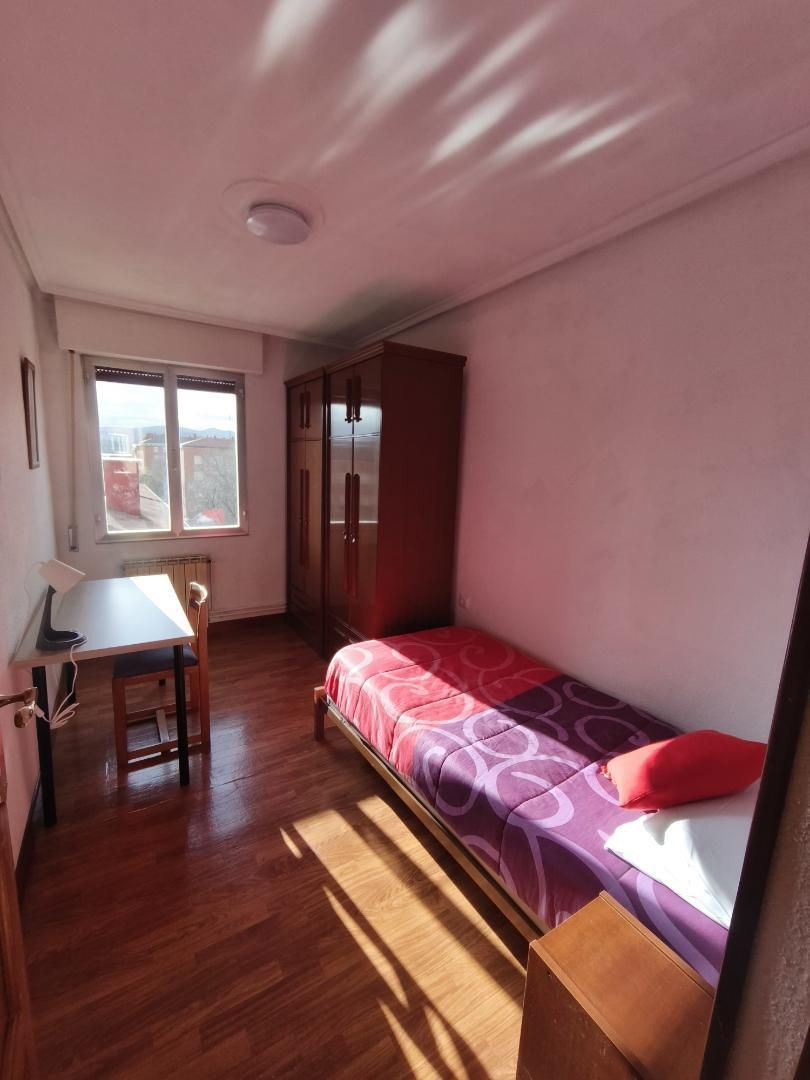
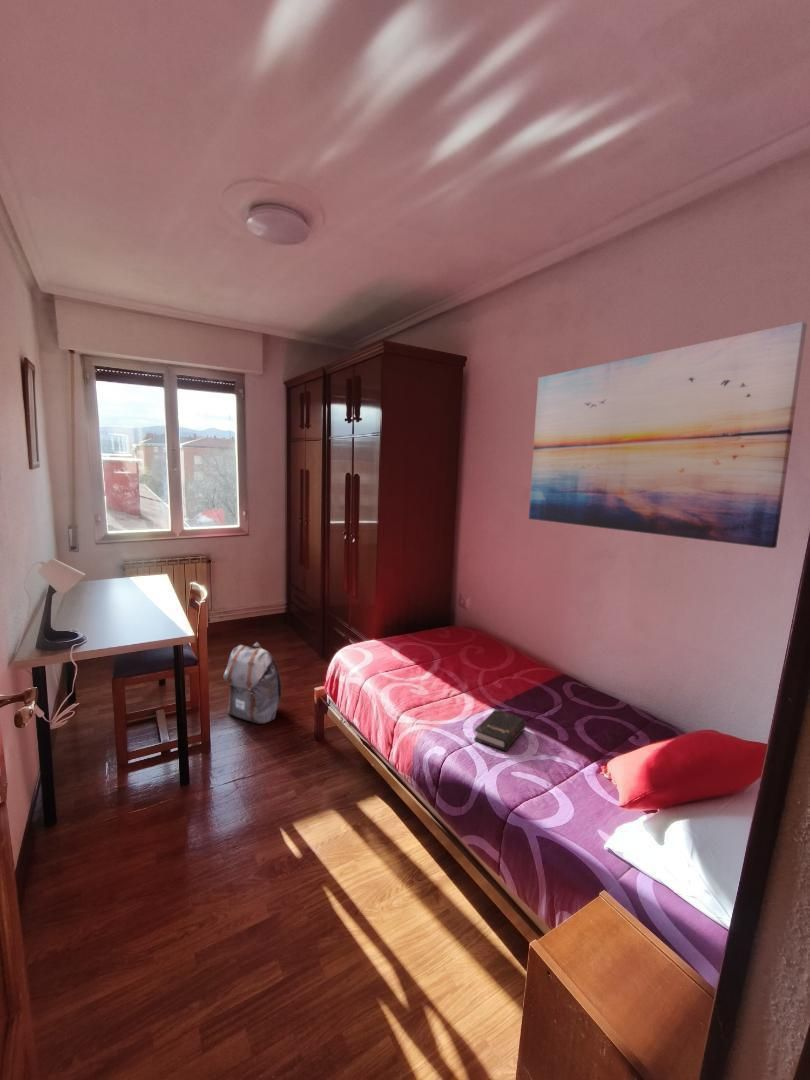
+ wall art (633, 445)
+ backpack (253, 678)
+ hardback book (500, 729)
